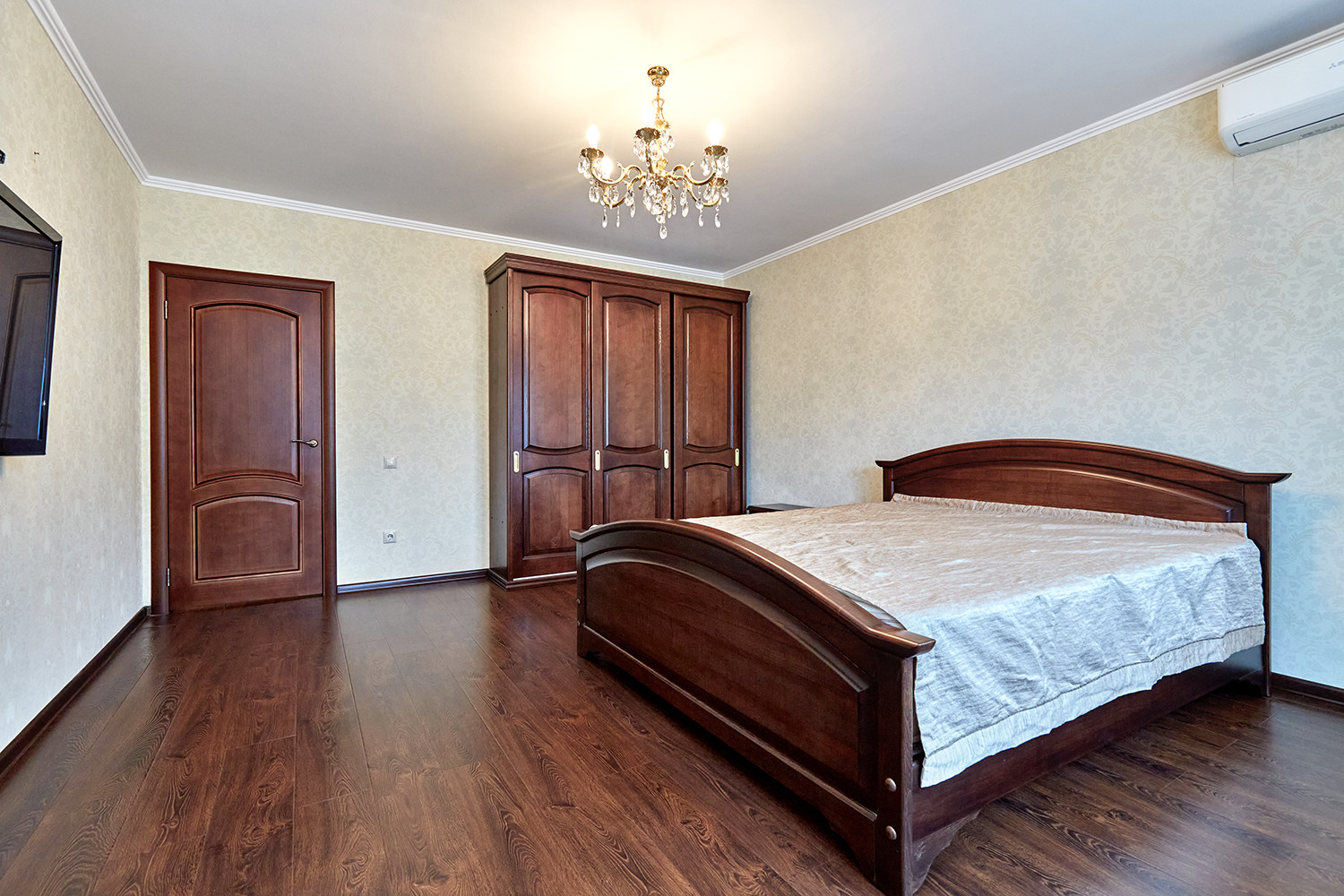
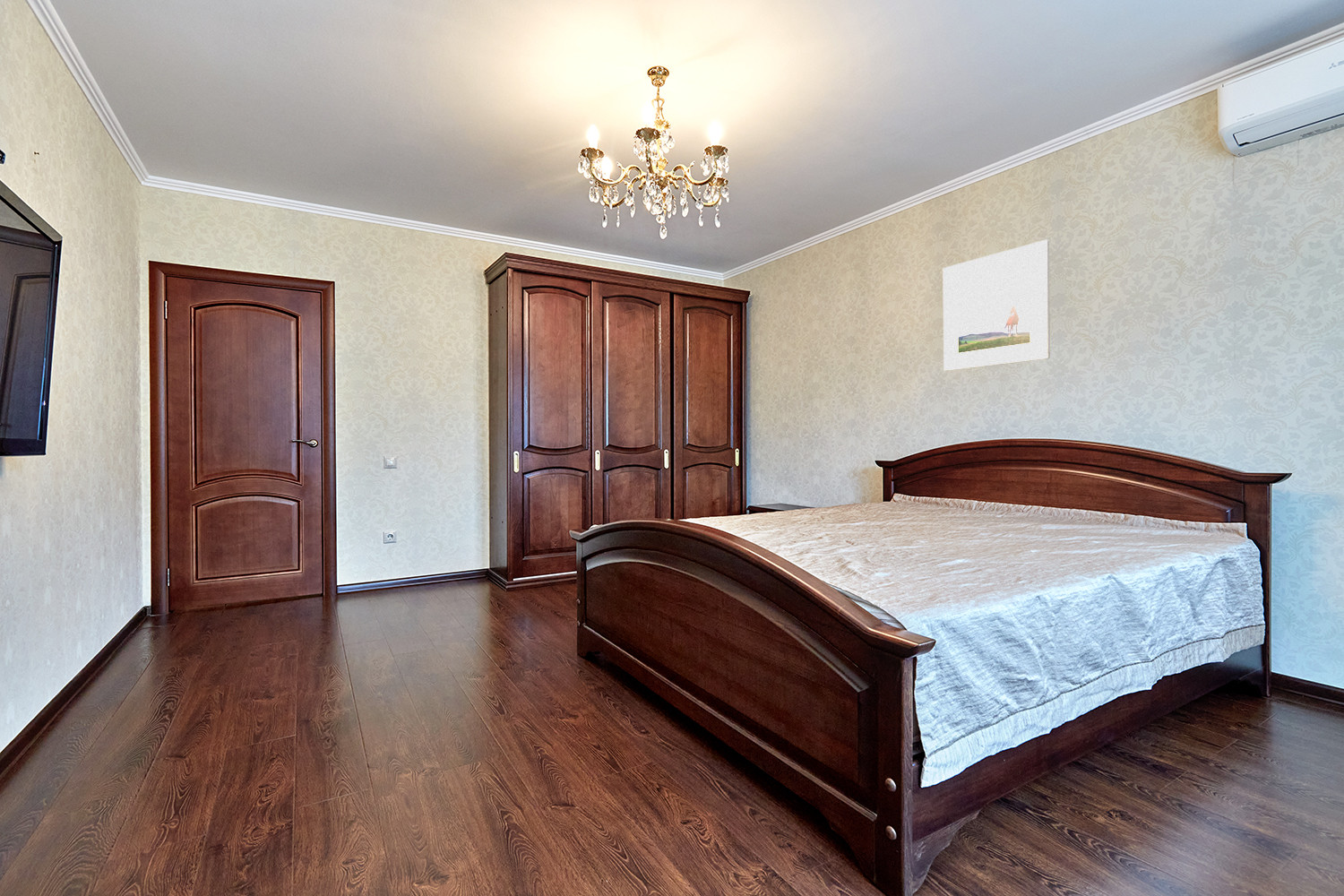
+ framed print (992, 309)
